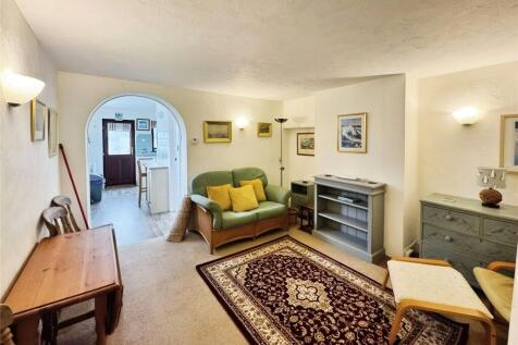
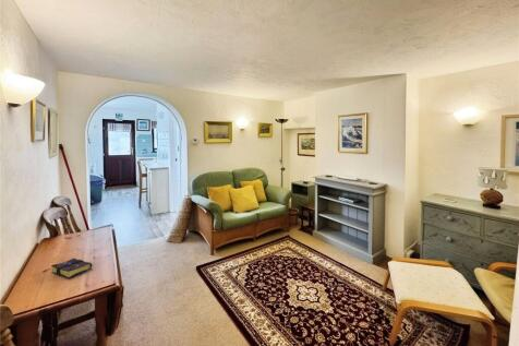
+ book (72, 266)
